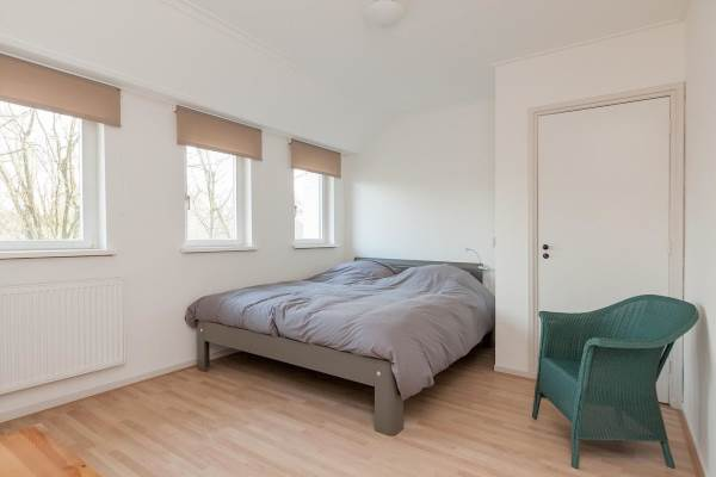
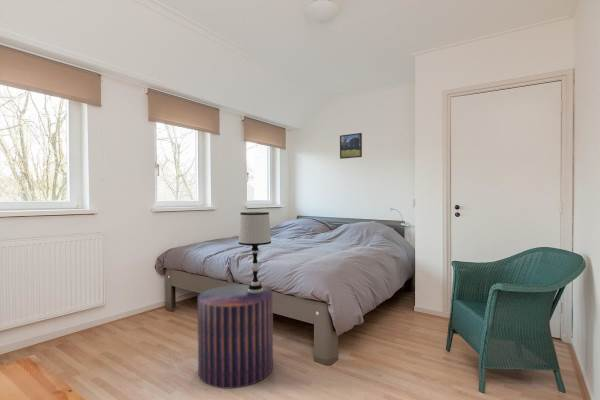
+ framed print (350, 146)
+ table lamp (255, 251)
+ stool (236, 330)
